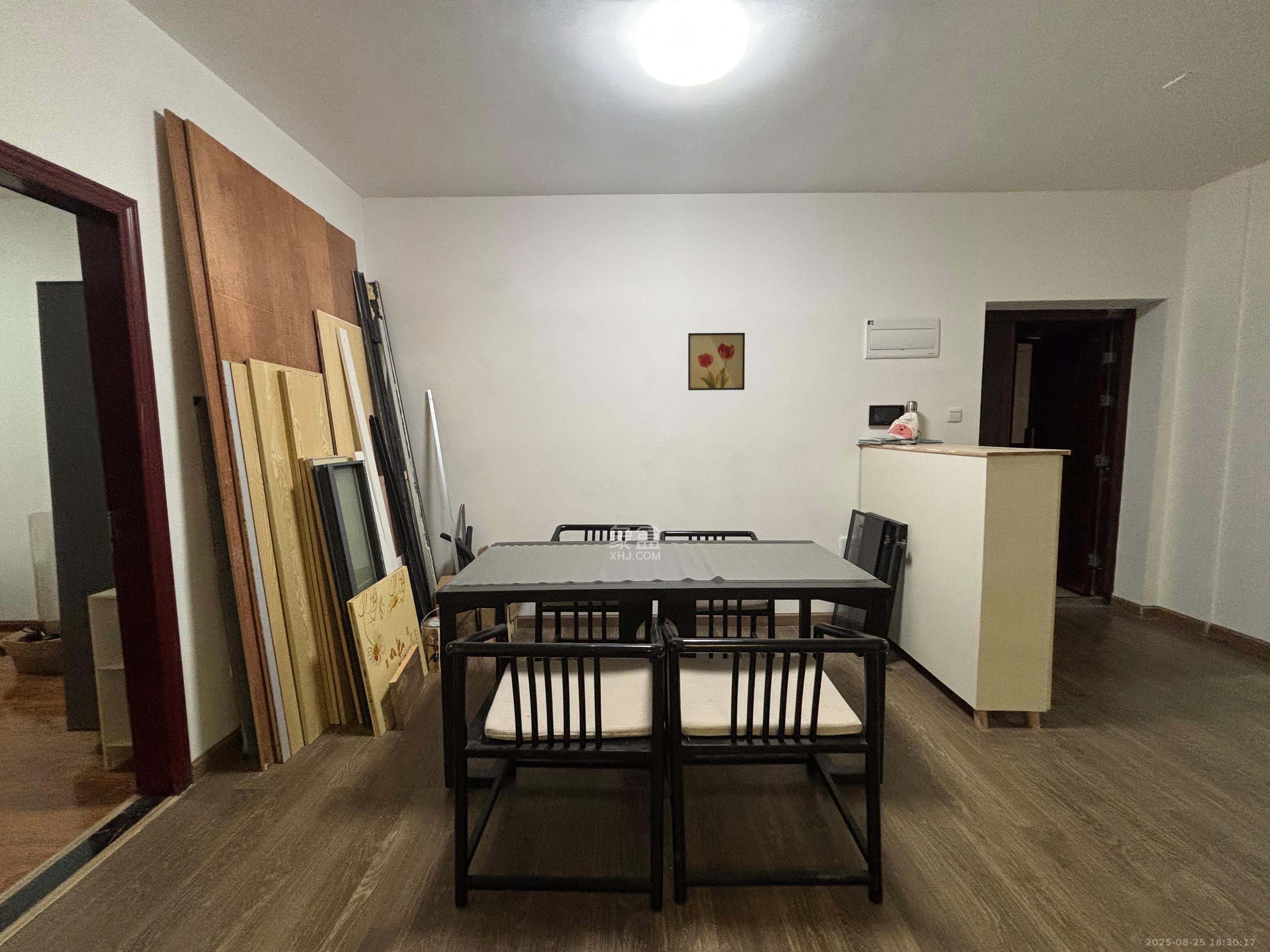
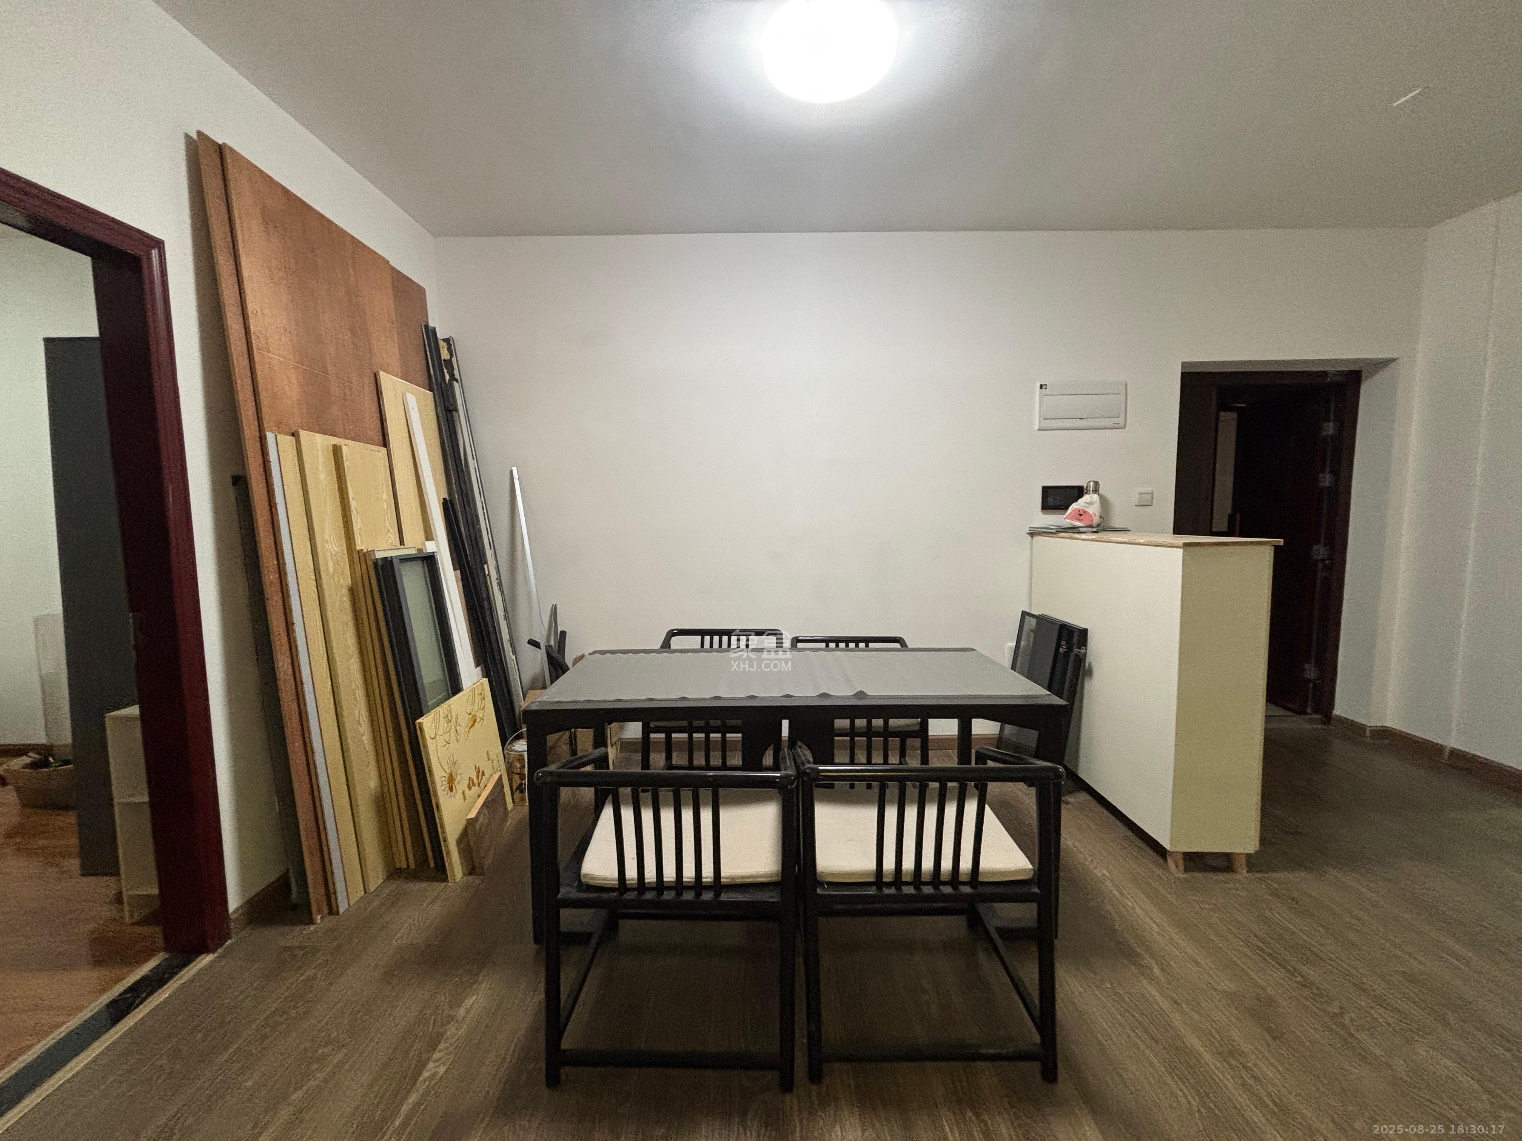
- wall art (716, 362)
